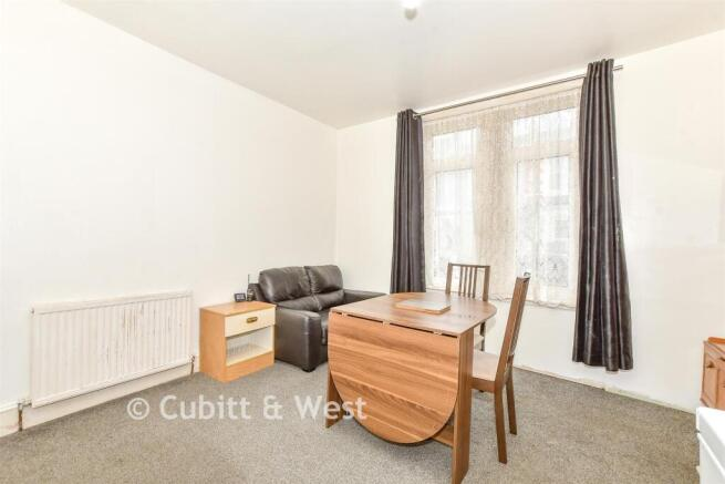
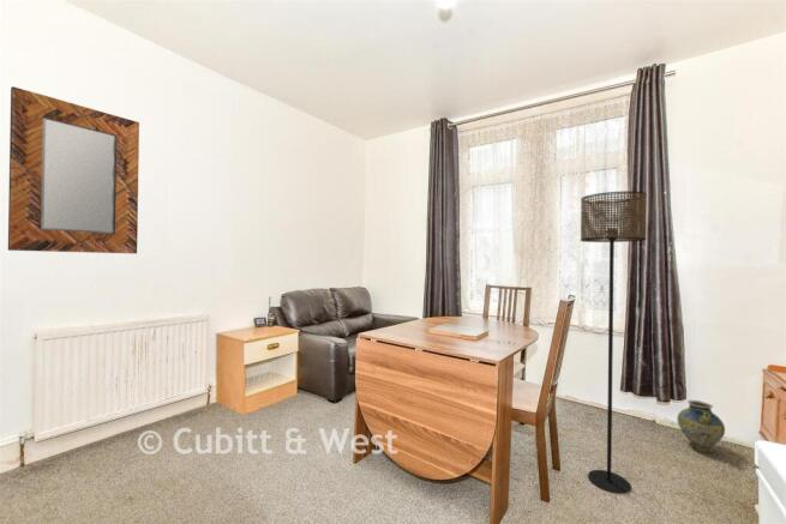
+ home mirror (80, 179)
+ ceramic jug (700, 426)
+ floor lamp (610, 338)
